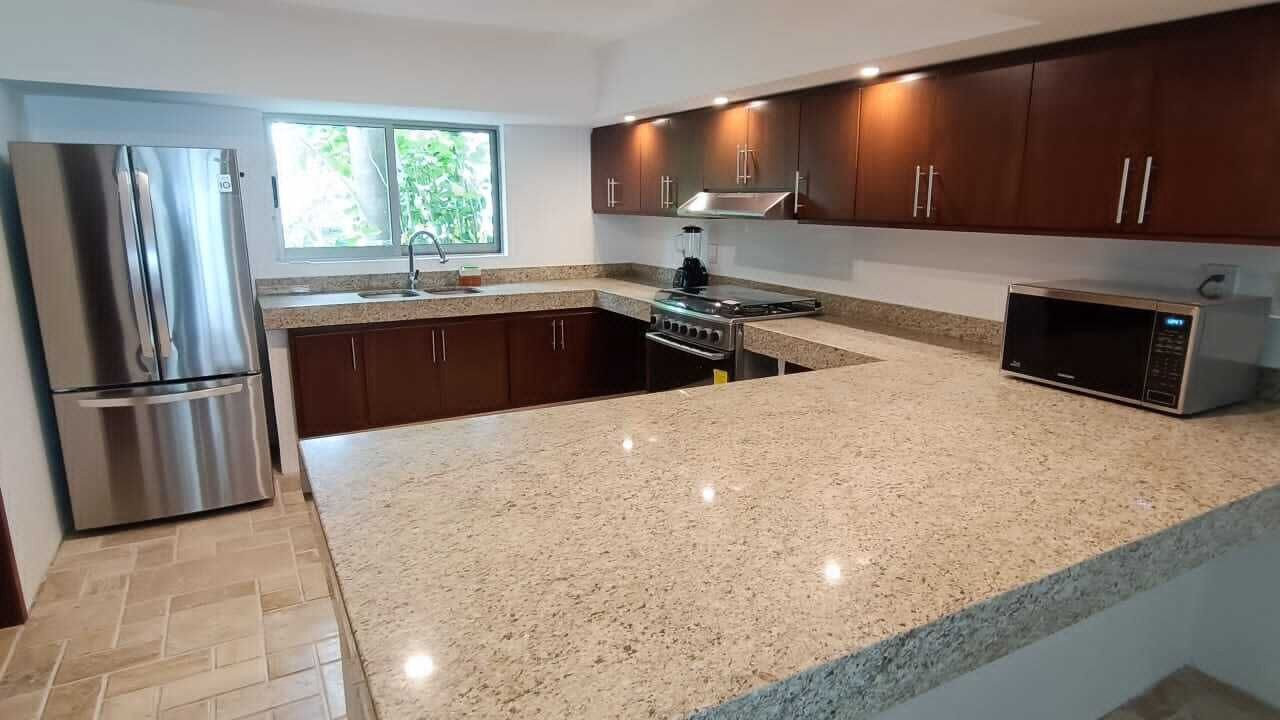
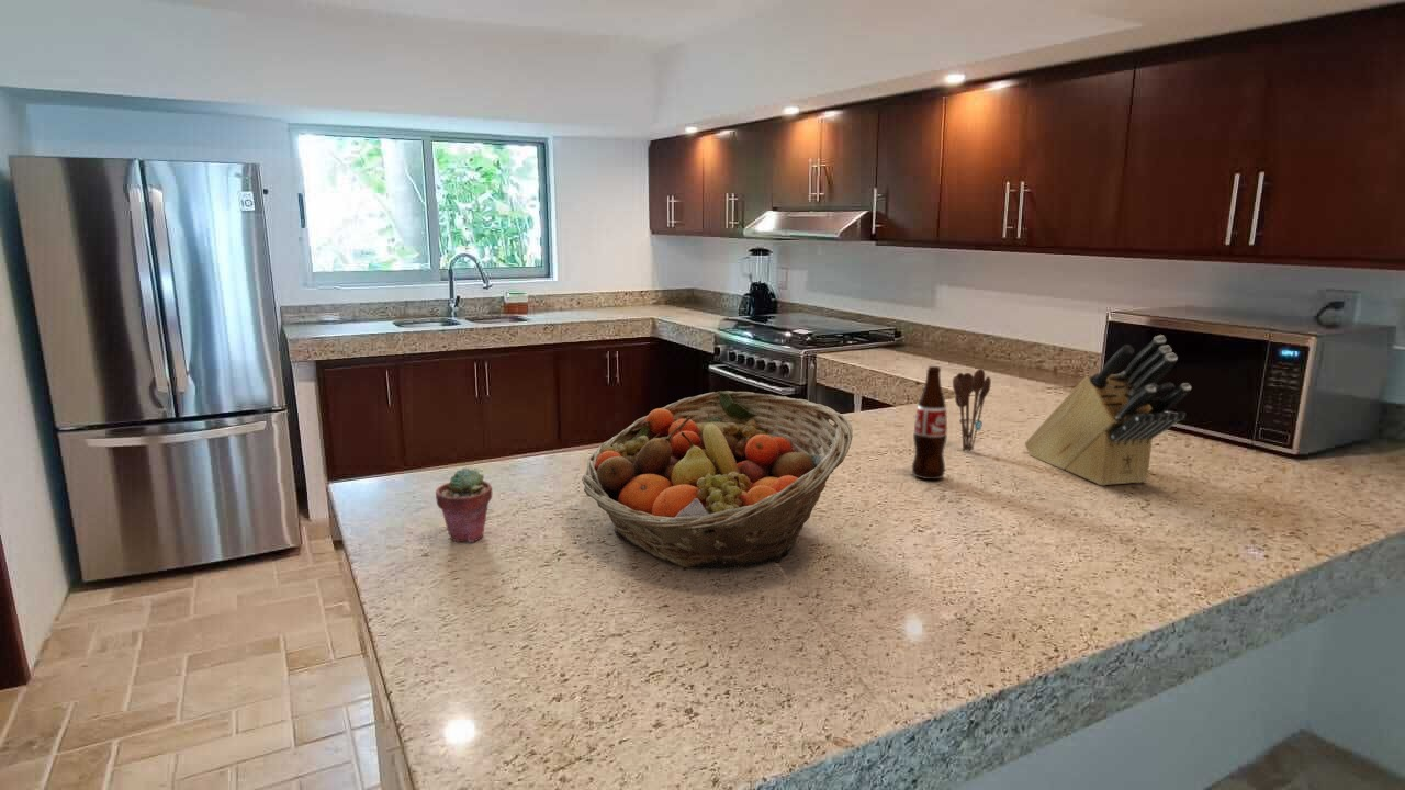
+ utensil holder (968, 409)
+ bottle (931, 421)
+ fruit basket (712, 471)
+ potted succulent (464, 501)
+ knife block (1102, 403)
